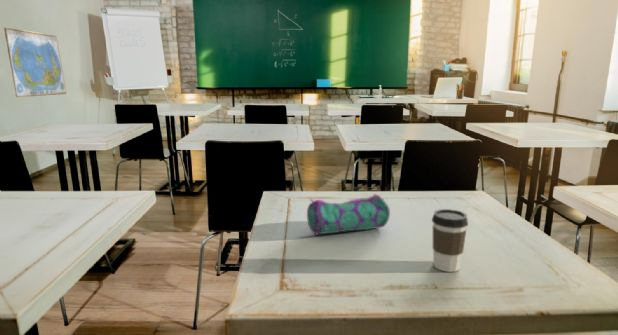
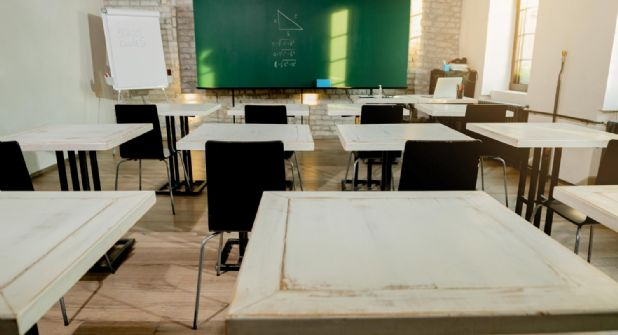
- coffee cup (448, 240)
- world map (38, 64)
- pencil case (347, 213)
